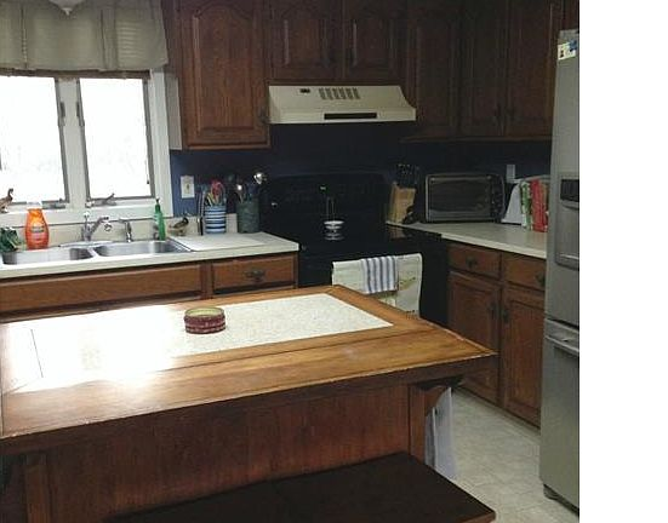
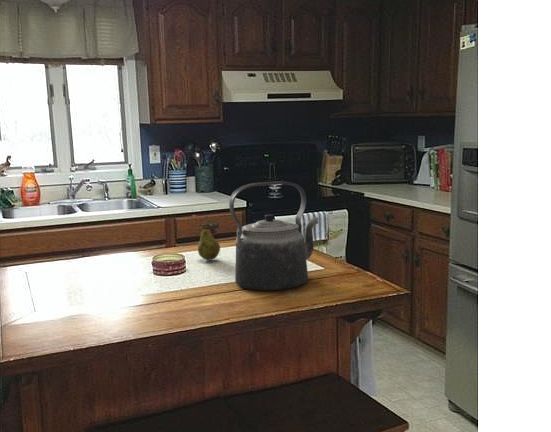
+ fruit (208, 242)
+ kettle (276, 231)
